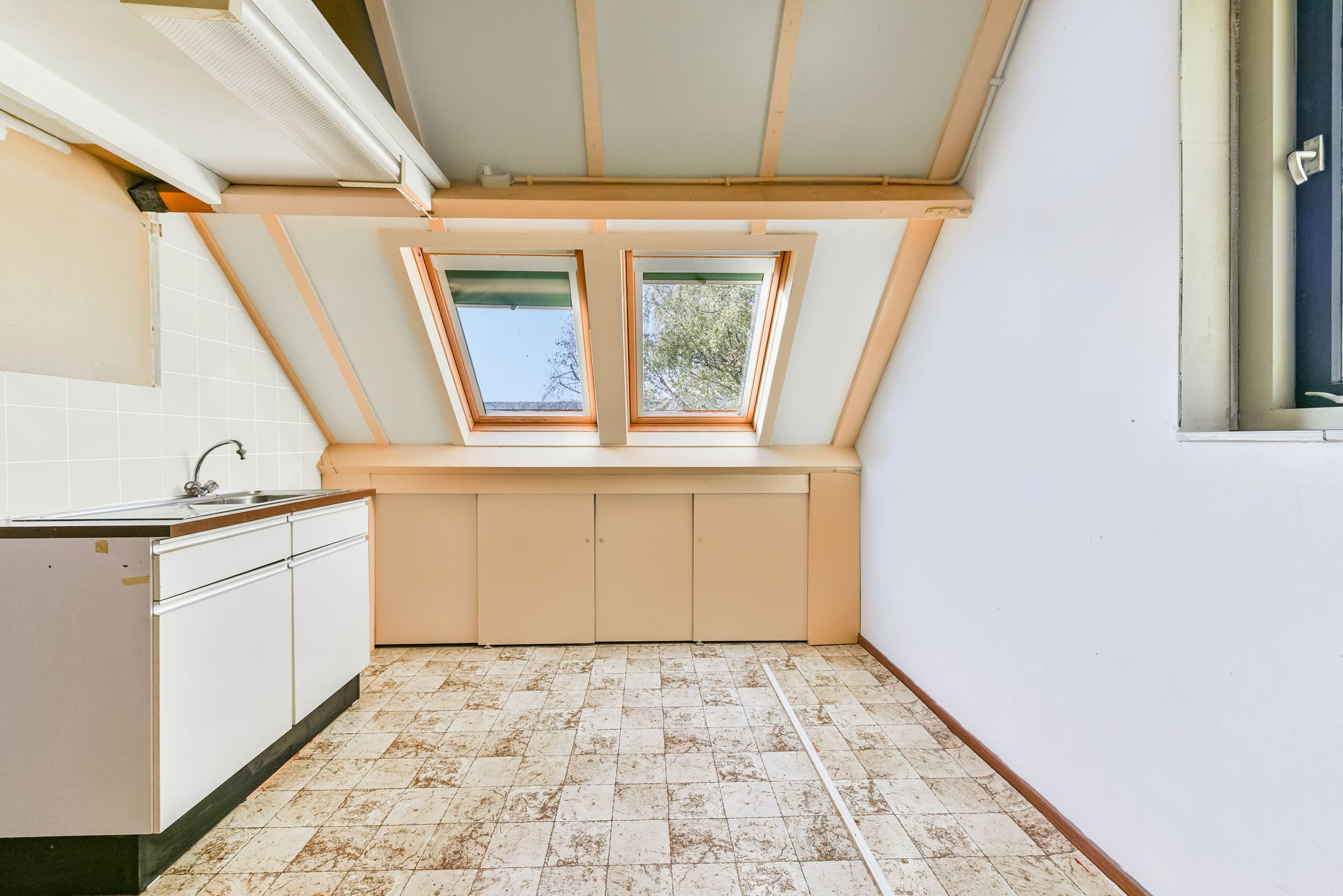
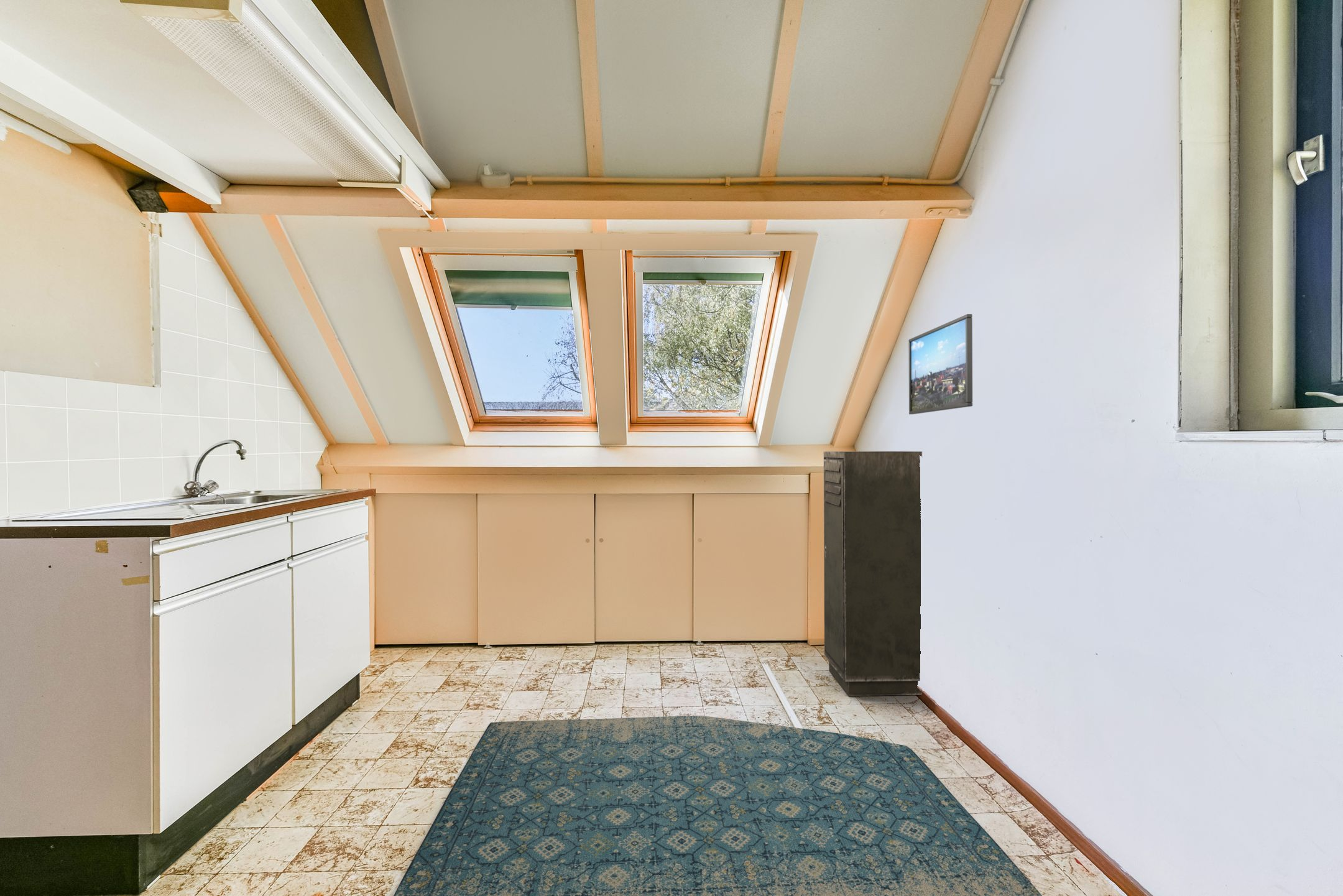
+ rug (699, 790)
+ storage cabinet (869, 566)
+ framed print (937, 369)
